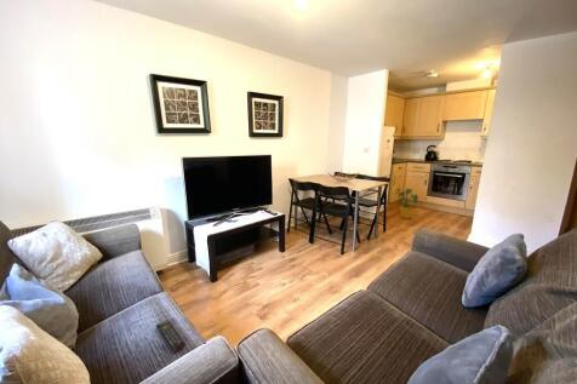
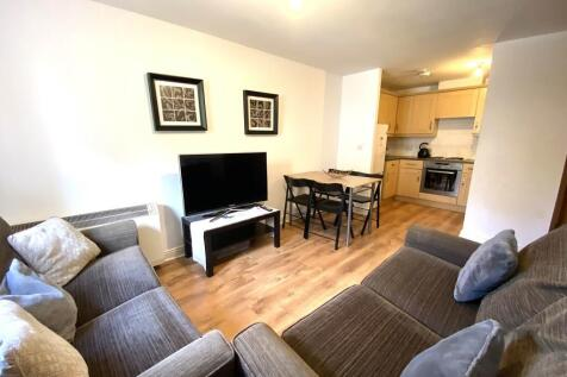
- remote control (168, 334)
- house plant (405, 202)
